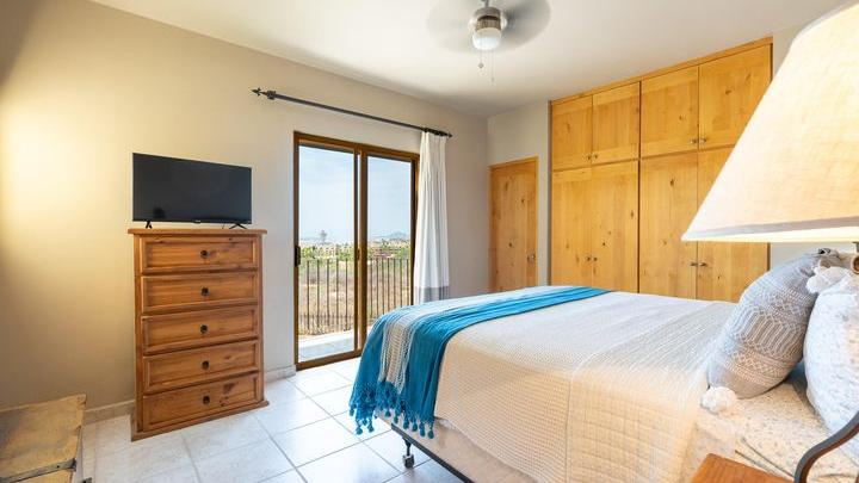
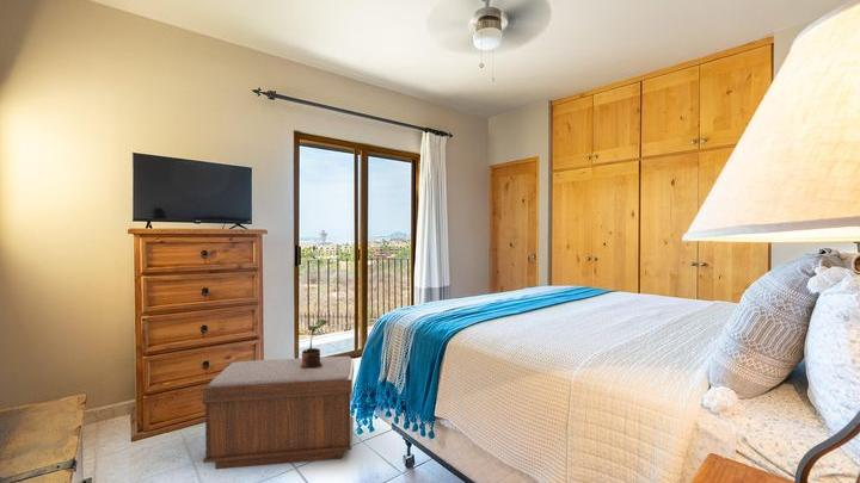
+ bench (287, 407)
+ potted plant (311, 341)
